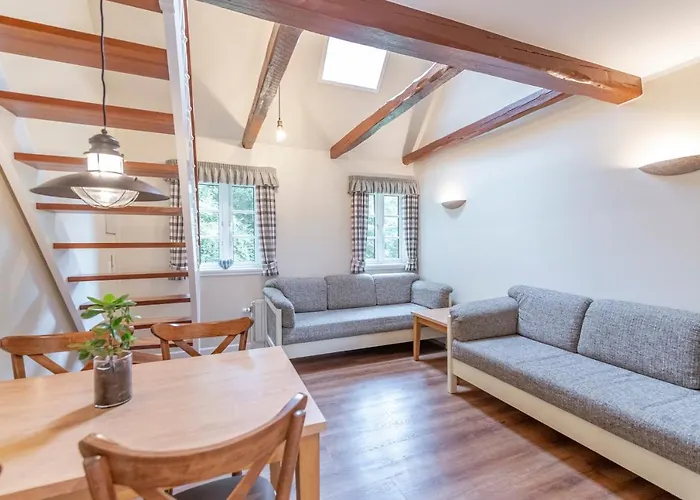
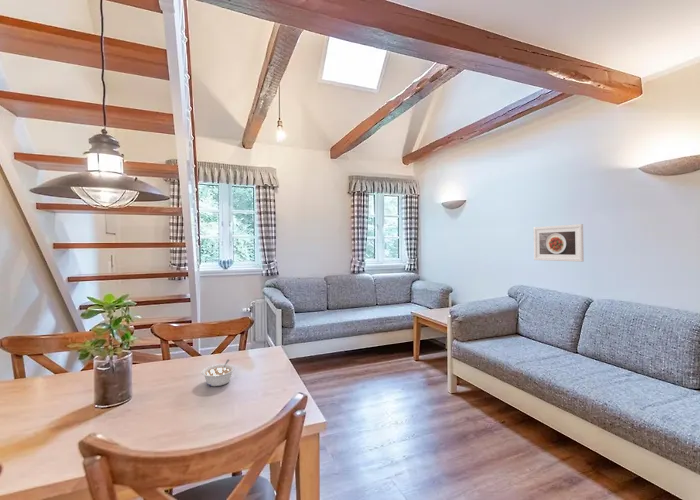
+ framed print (556, 243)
+ legume (218, 374)
